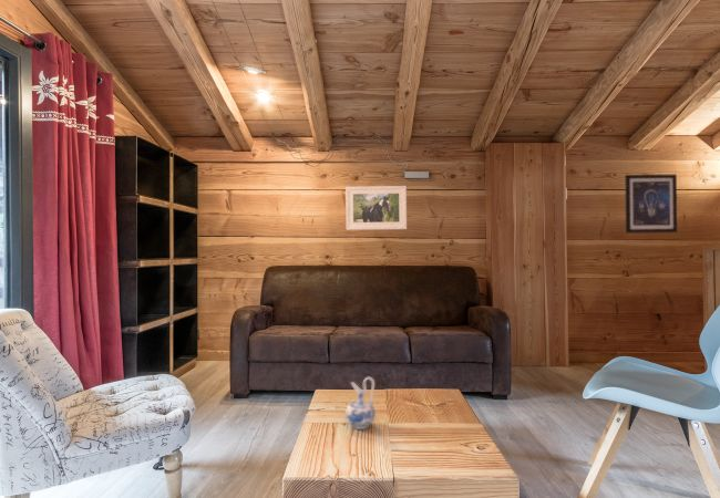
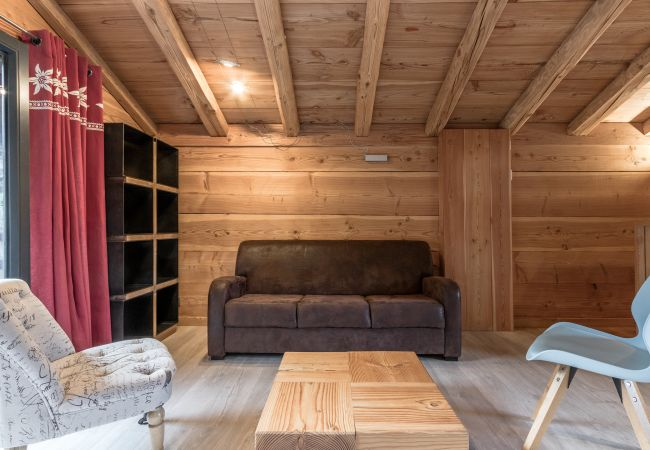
- ceramic pitcher (360, 401)
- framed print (376, 207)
- wall art (650, 204)
